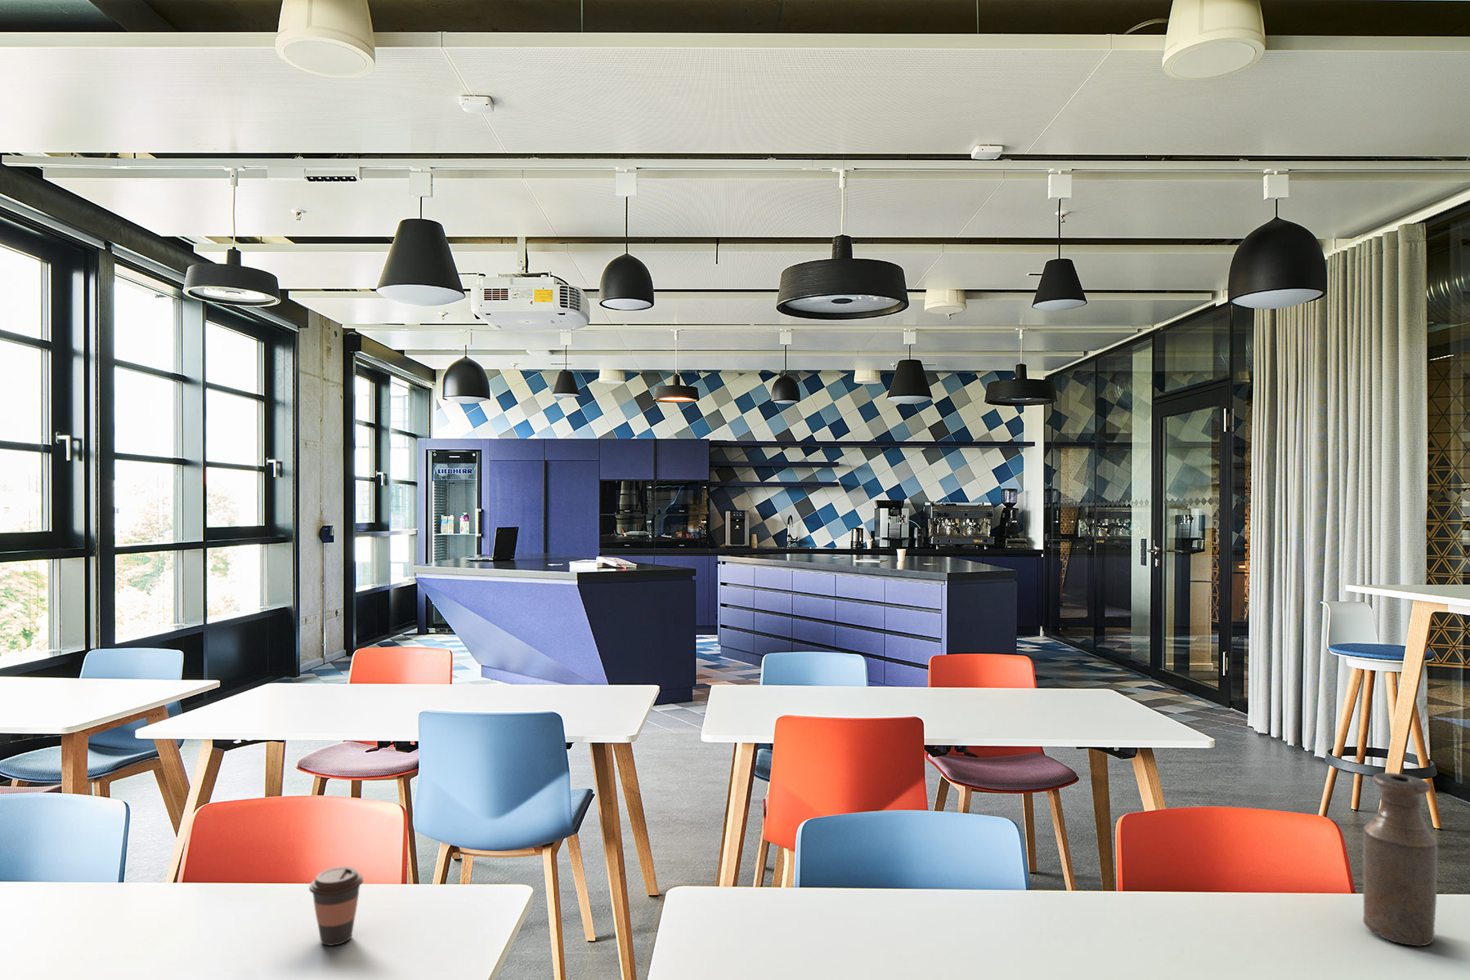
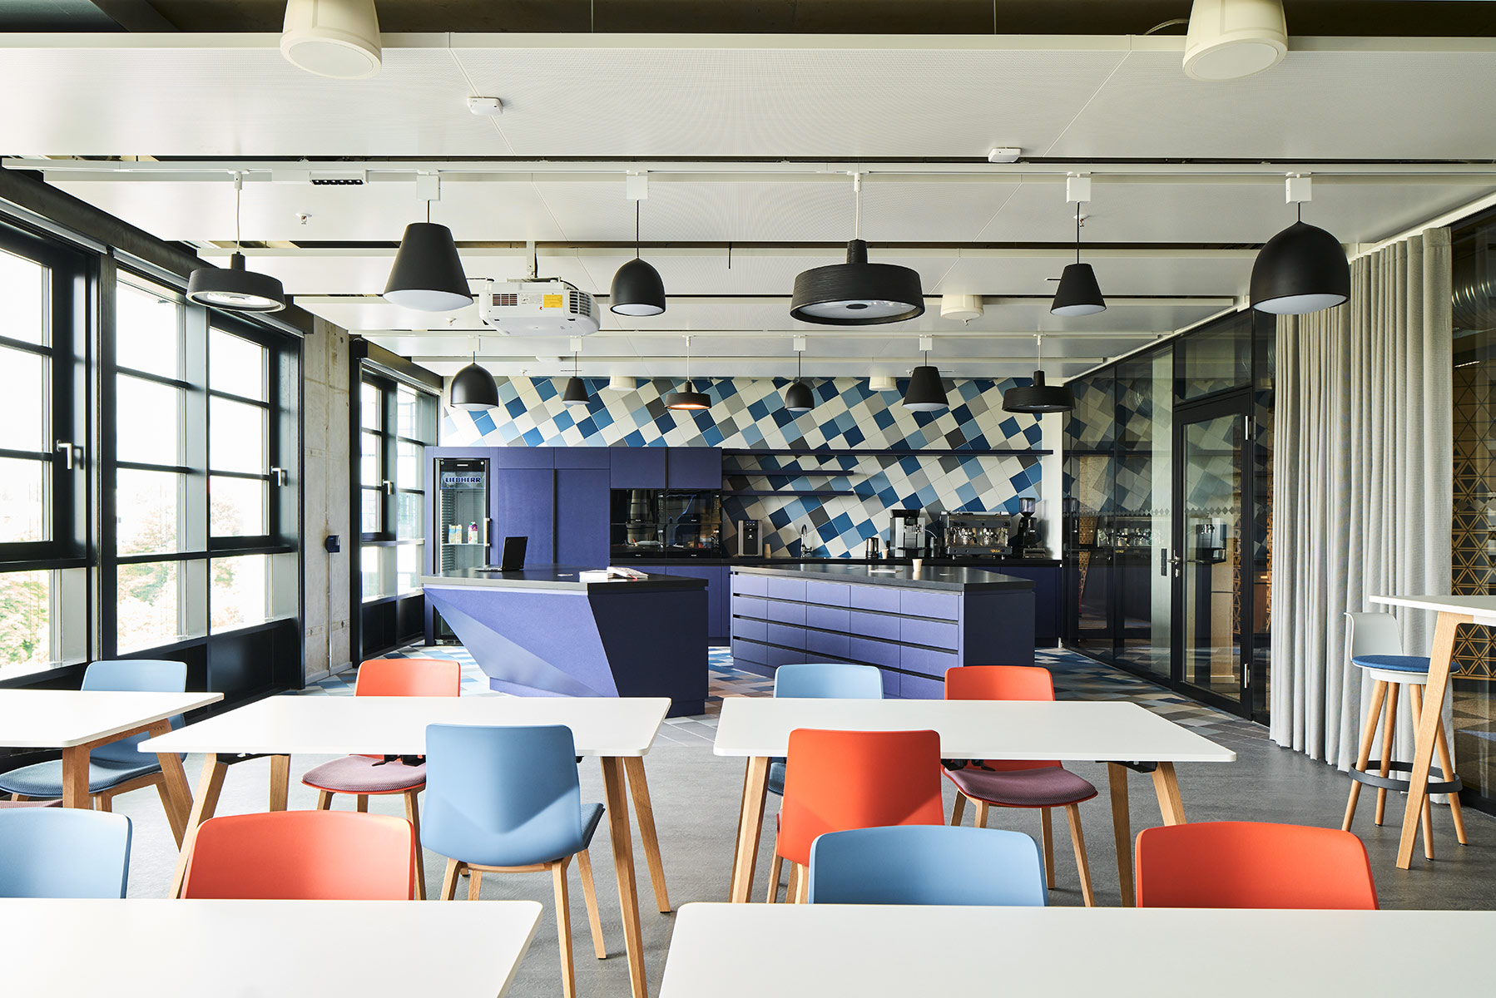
- bottle (1399, 856)
- coffee cup (336, 907)
